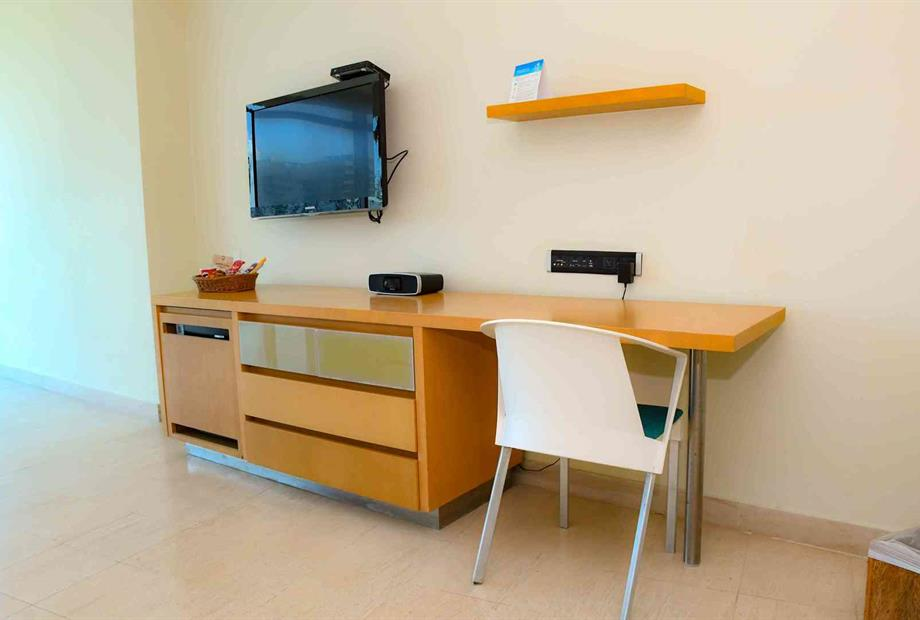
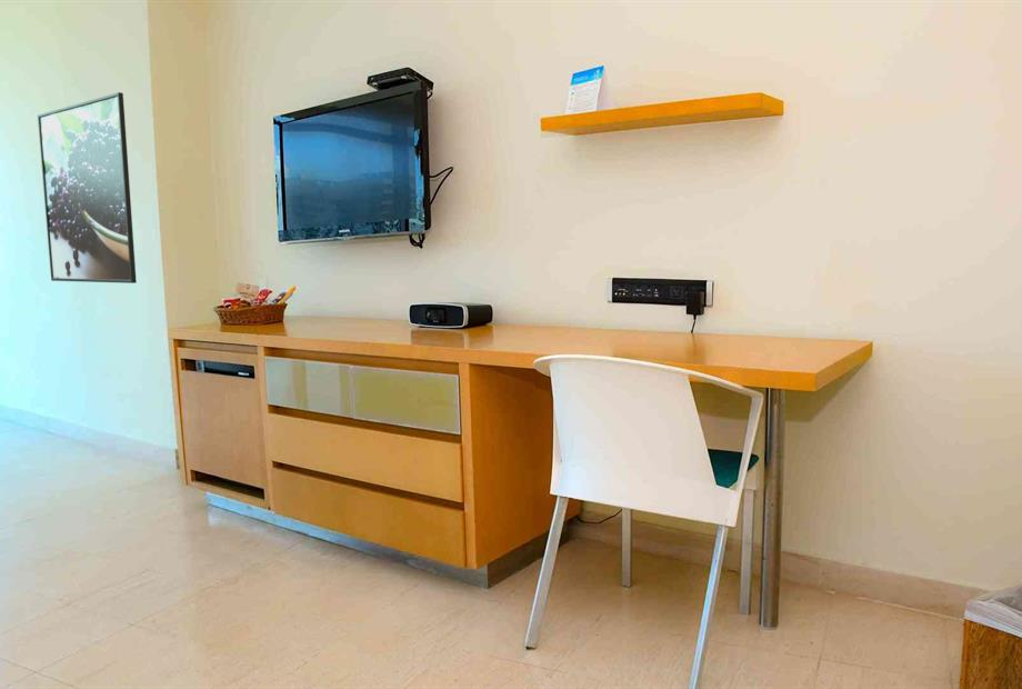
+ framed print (83, 194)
